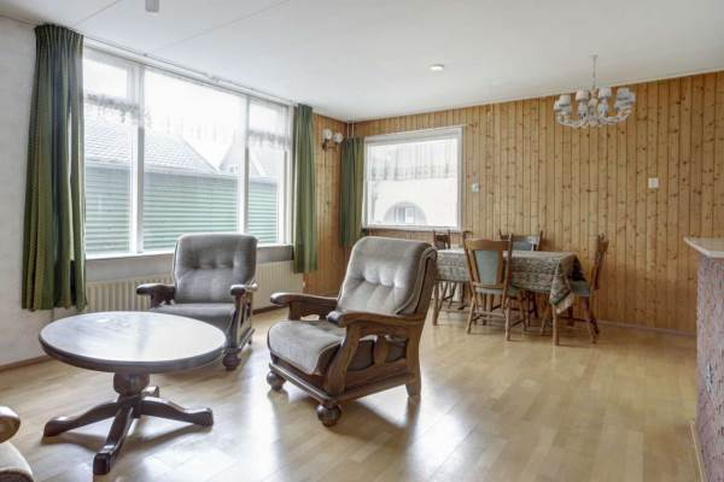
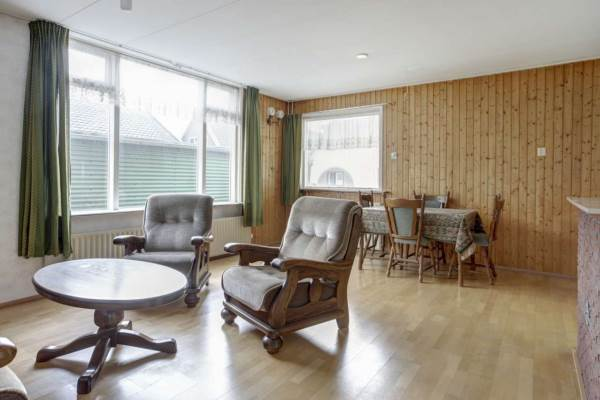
- chandelier (592, 92)
